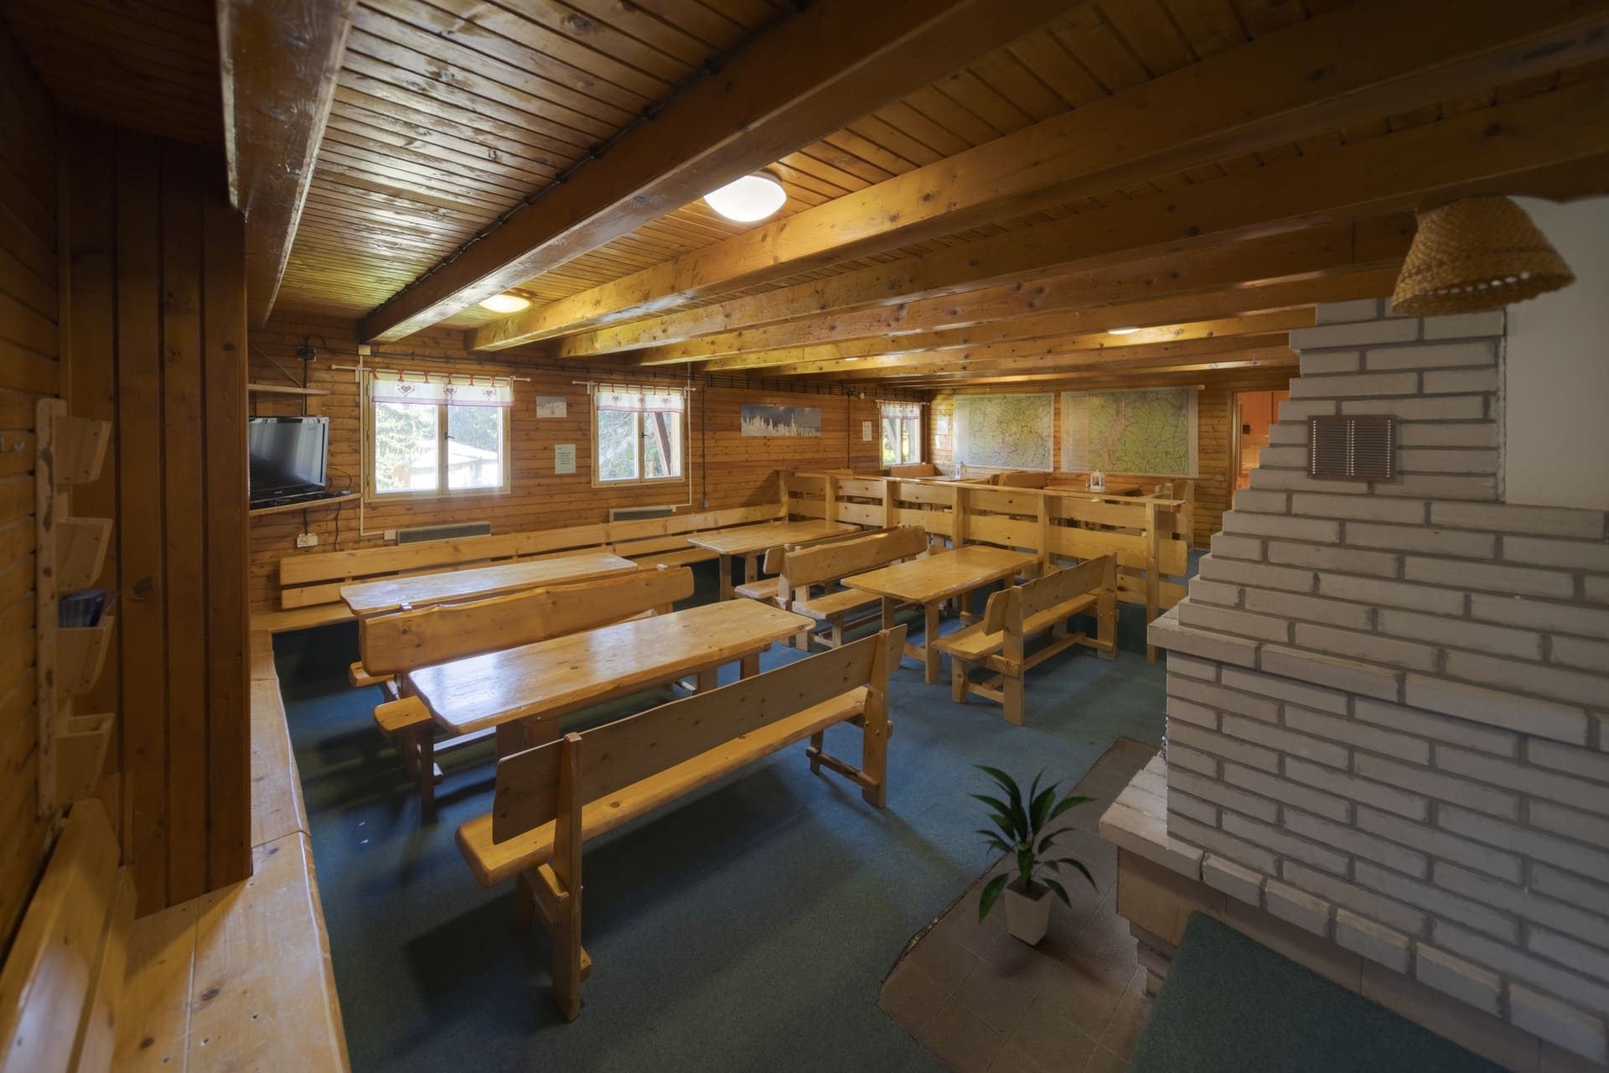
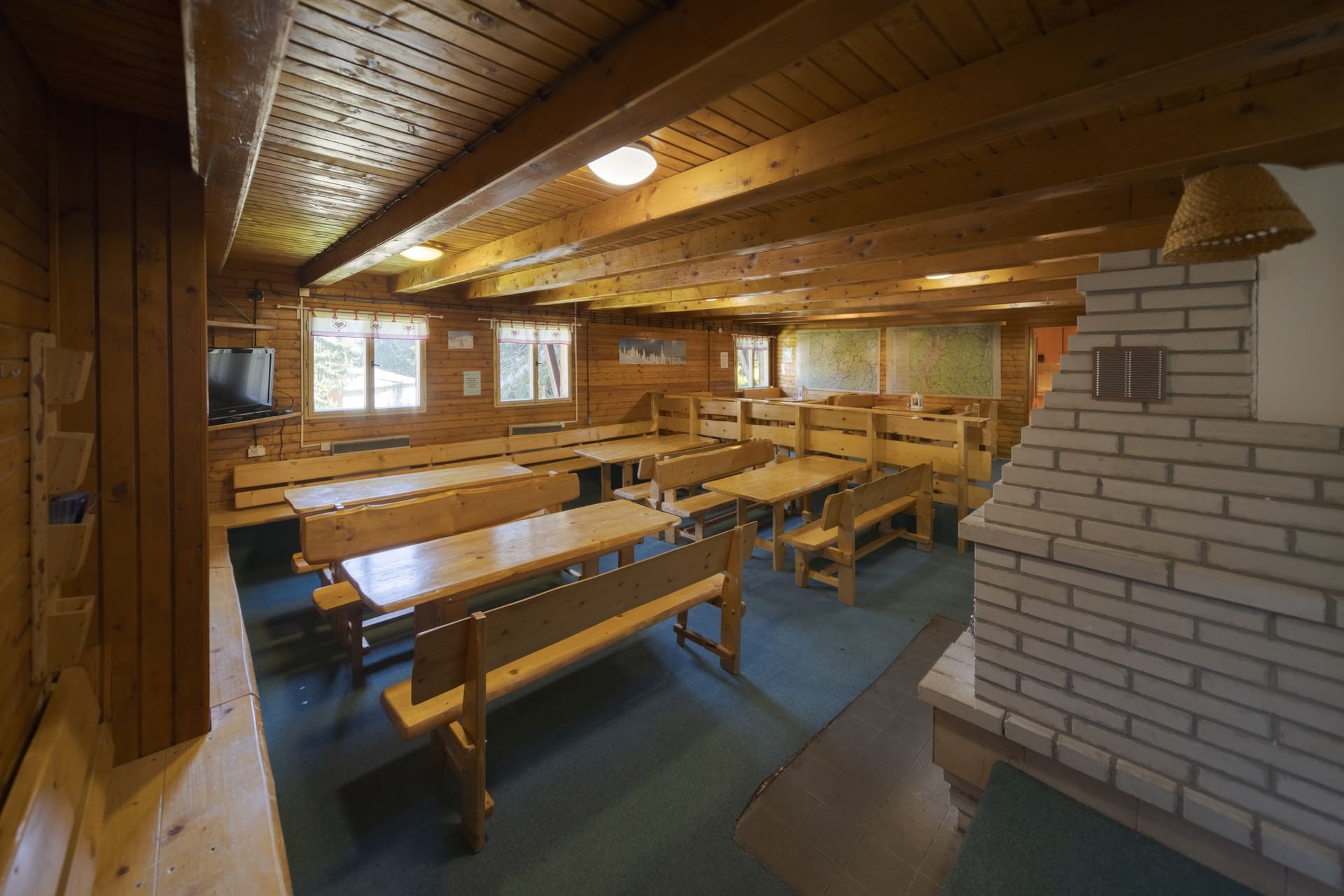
- indoor plant (1022, 848)
